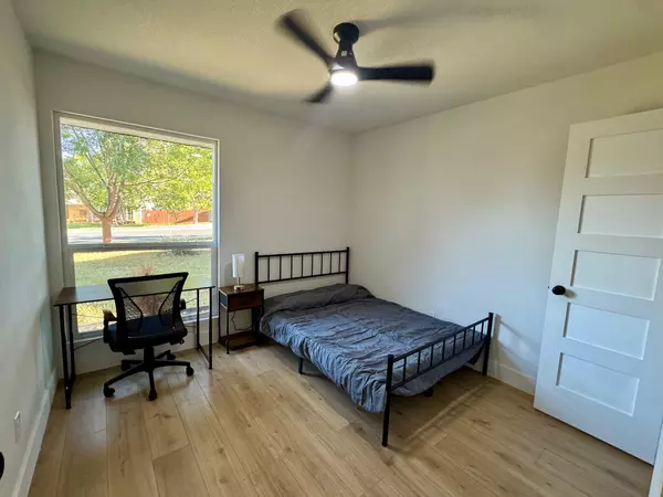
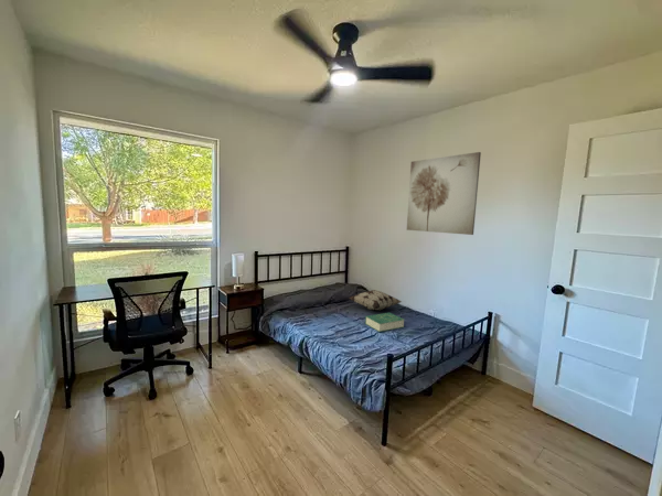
+ wall art (439, 195)
+ book (384, 321)
+ decorative pillow (374, 299)
